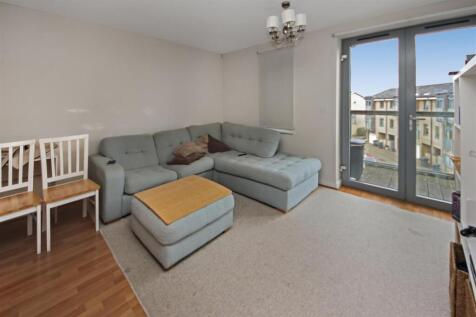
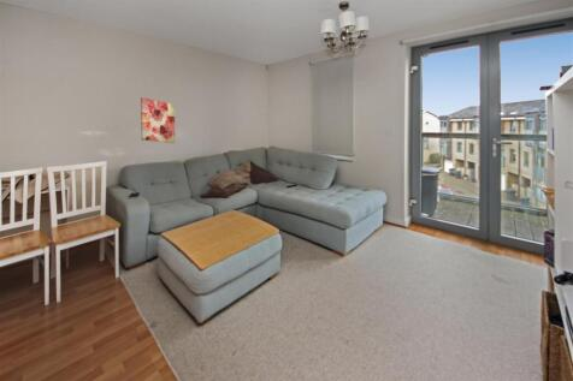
+ wall art (158, 121)
